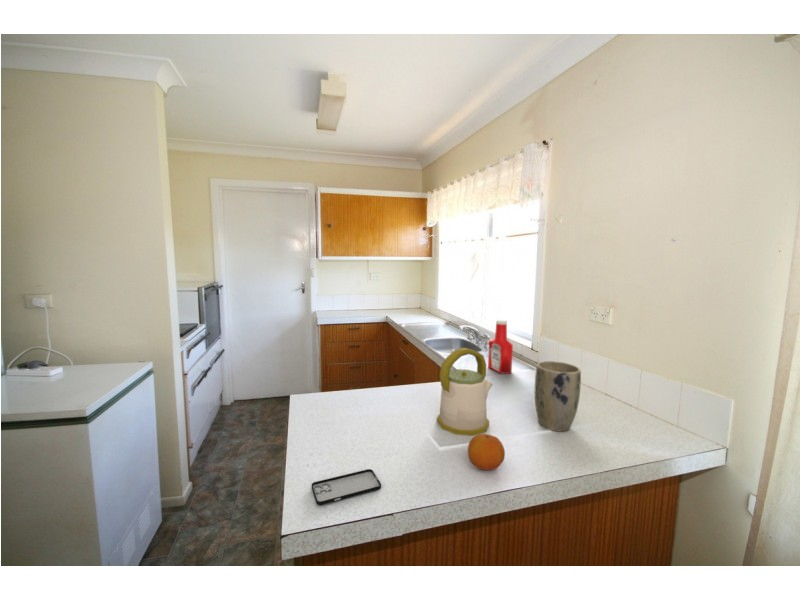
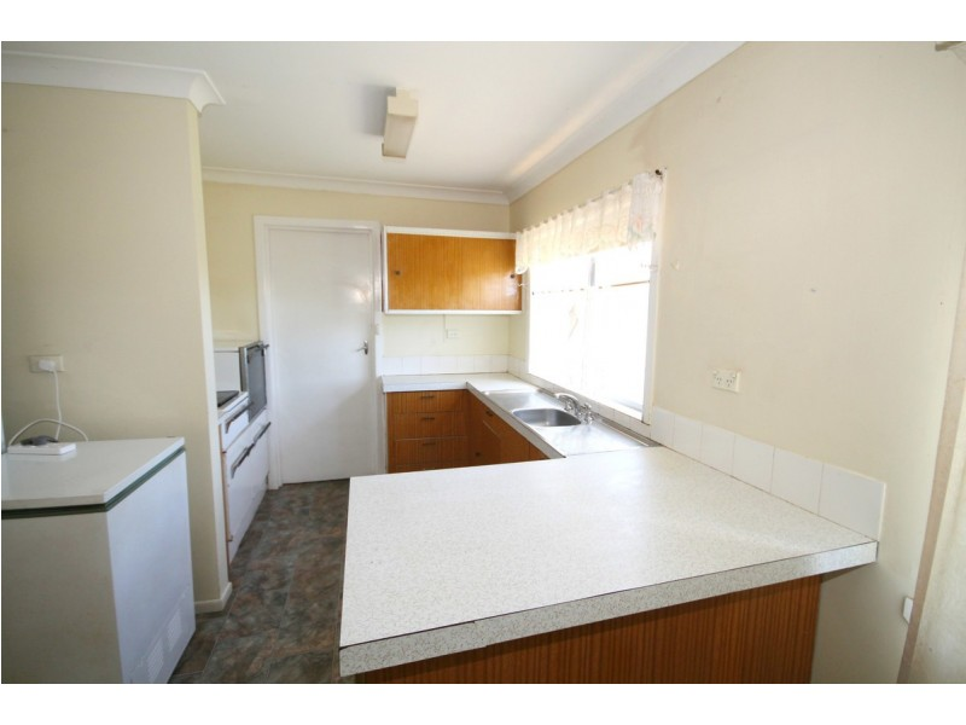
- kettle (467, 385)
- fruit (486, 451)
- plant pot (556, 396)
- soap bottle (500, 345)
- smartphone (346, 485)
